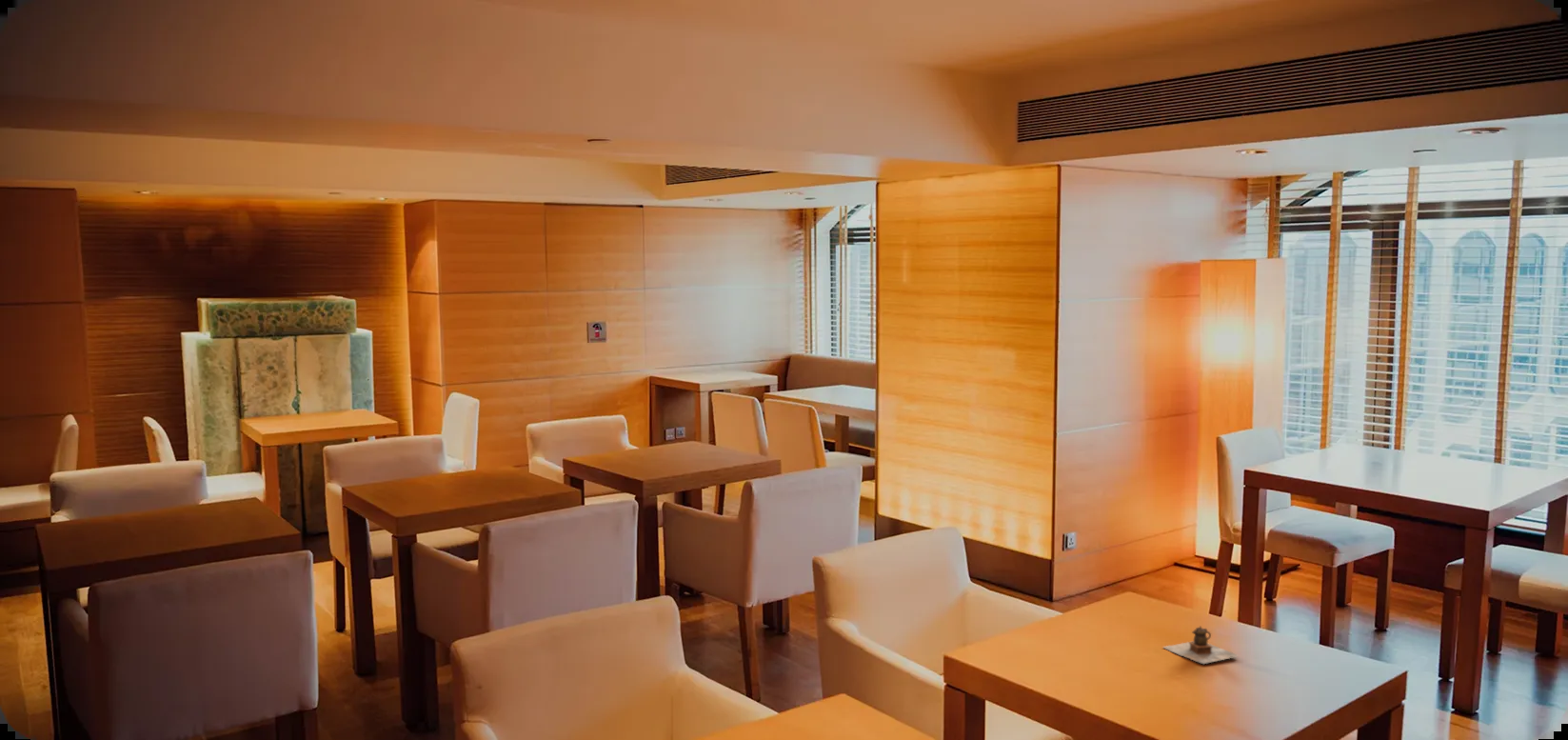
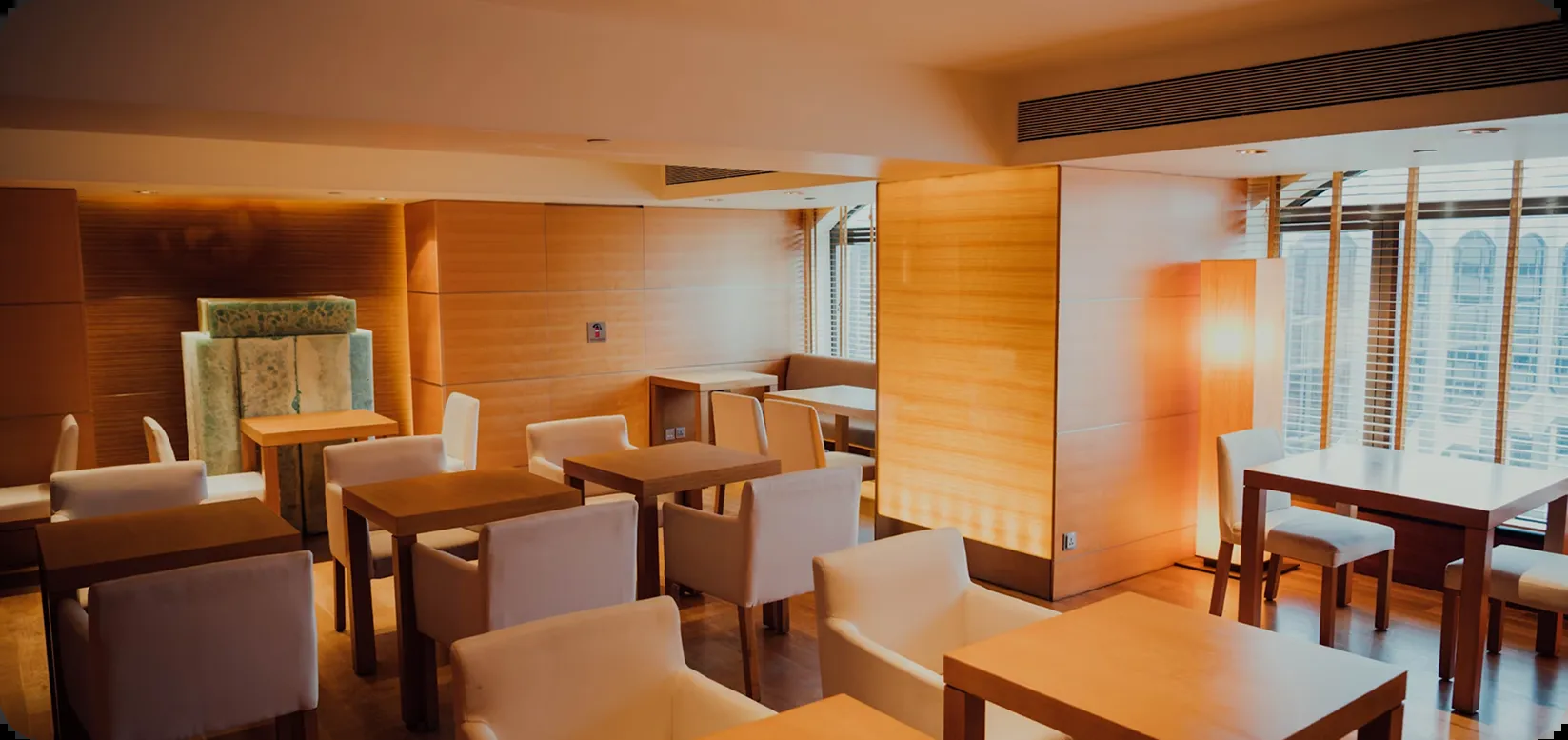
- teapot (1200, 639)
